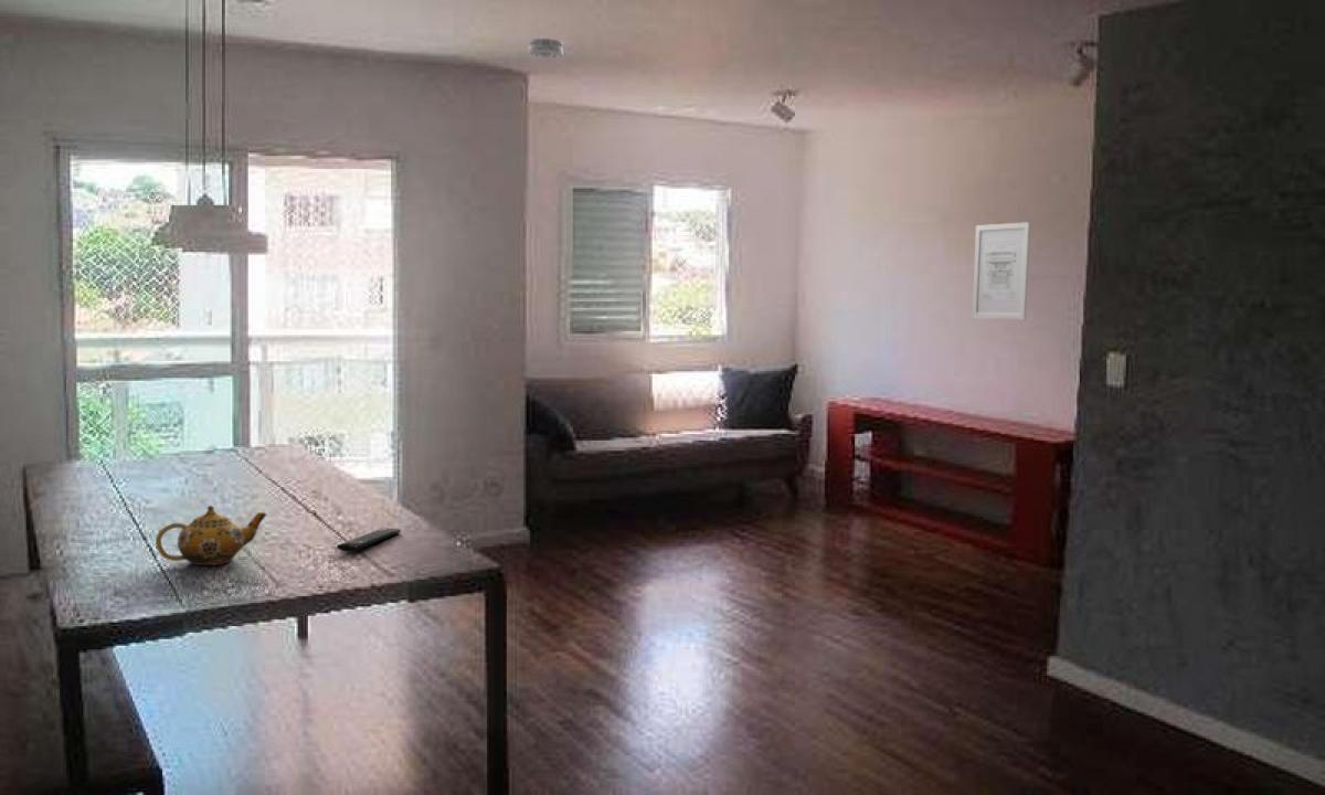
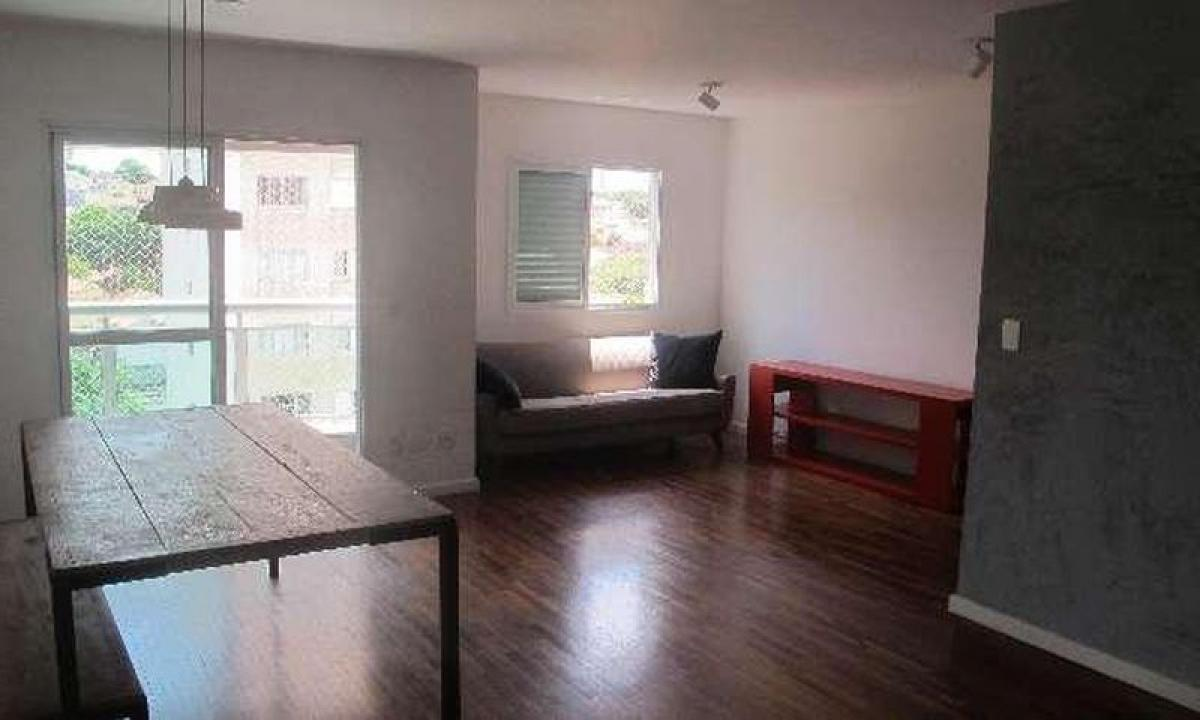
- wall art (999, 272)
- smoke detector (545, 47)
- remote control (370, 539)
- teapot (212, 533)
